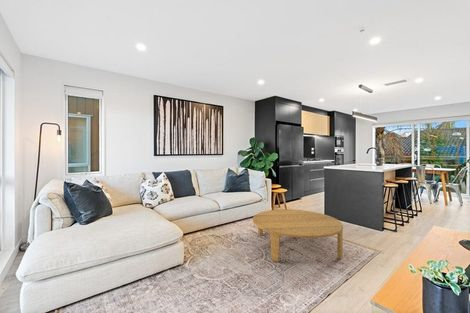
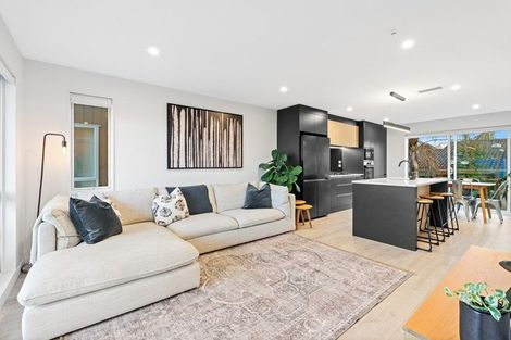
- coffee table (295, 232)
